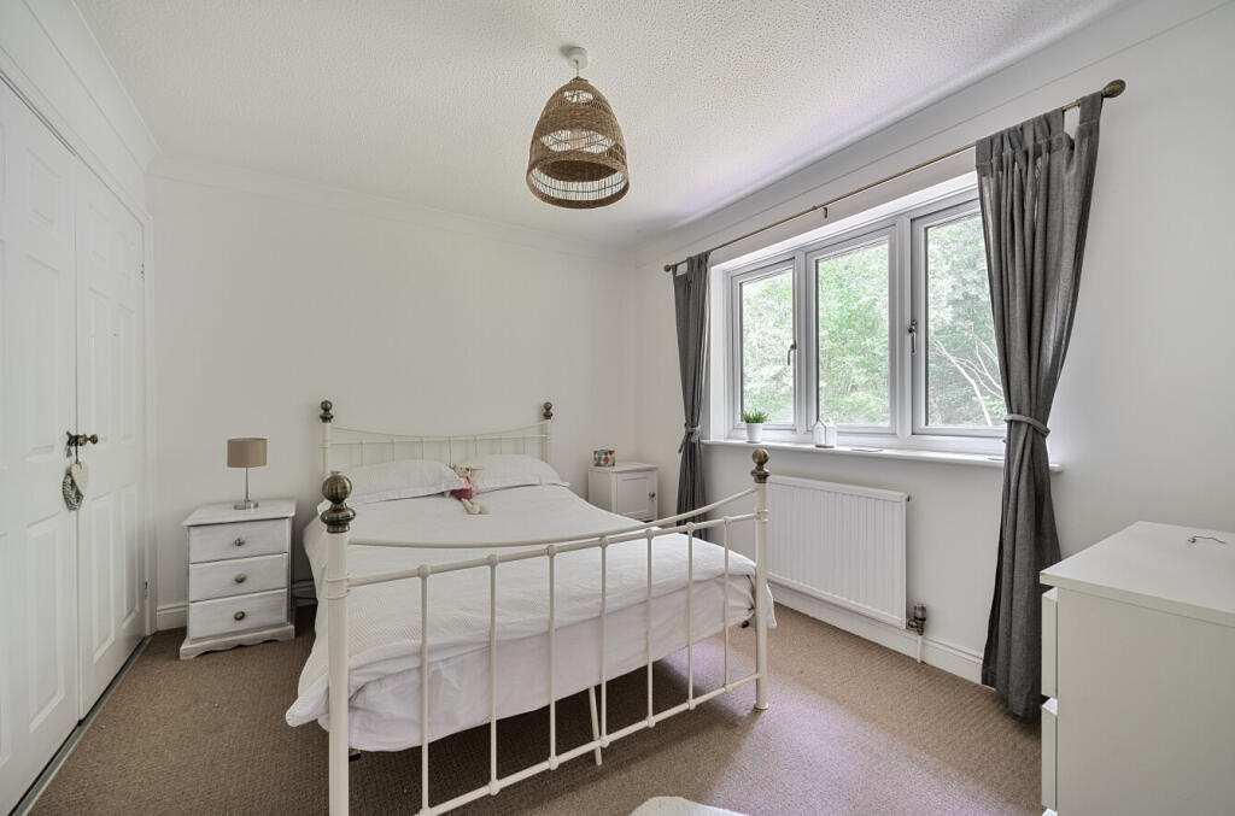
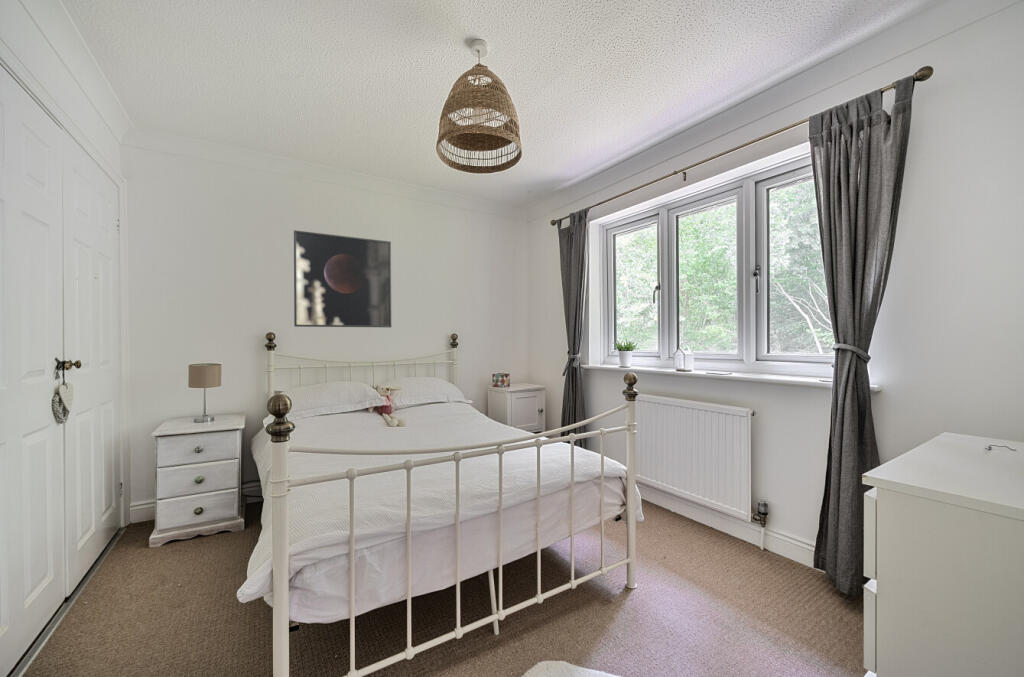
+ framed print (345, 281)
